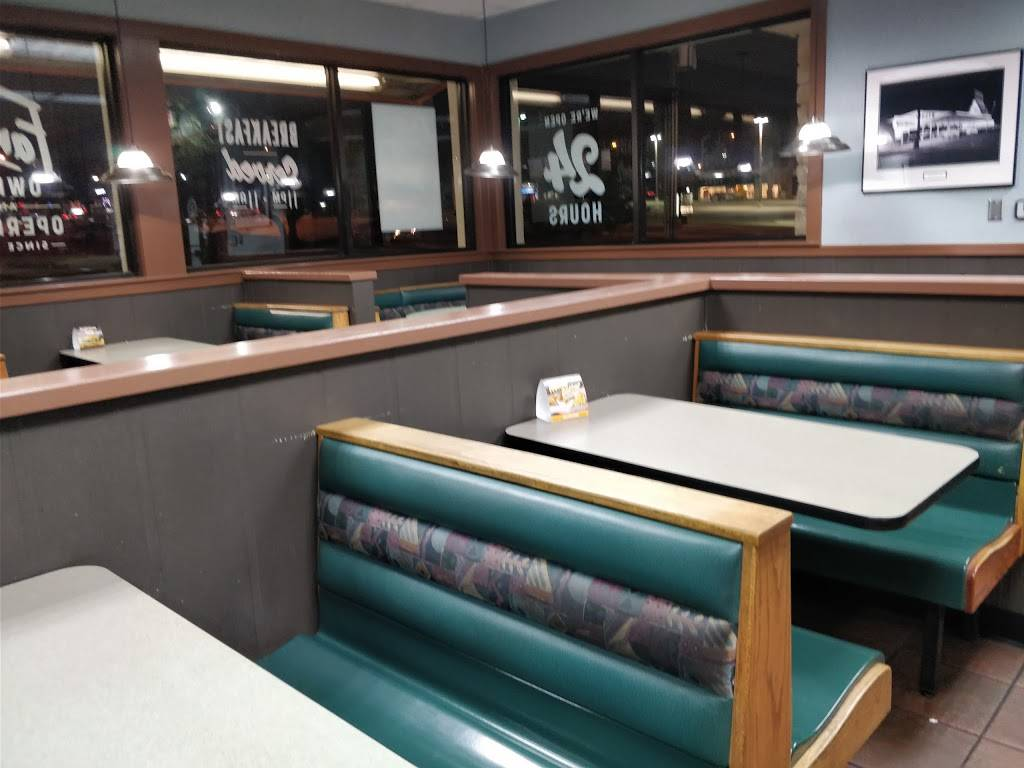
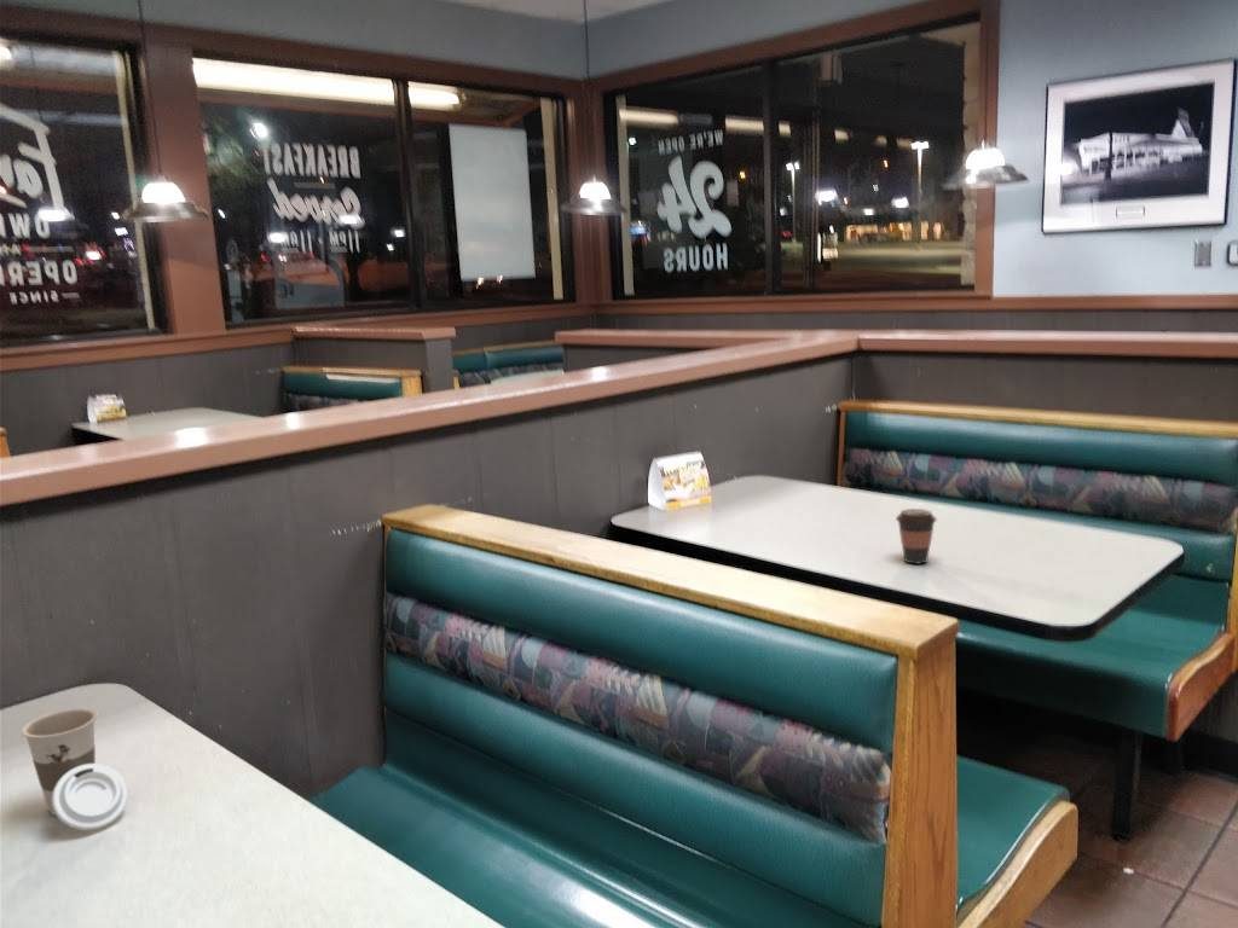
+ cup (75, 768)
+ coffee cup (915, 536)
